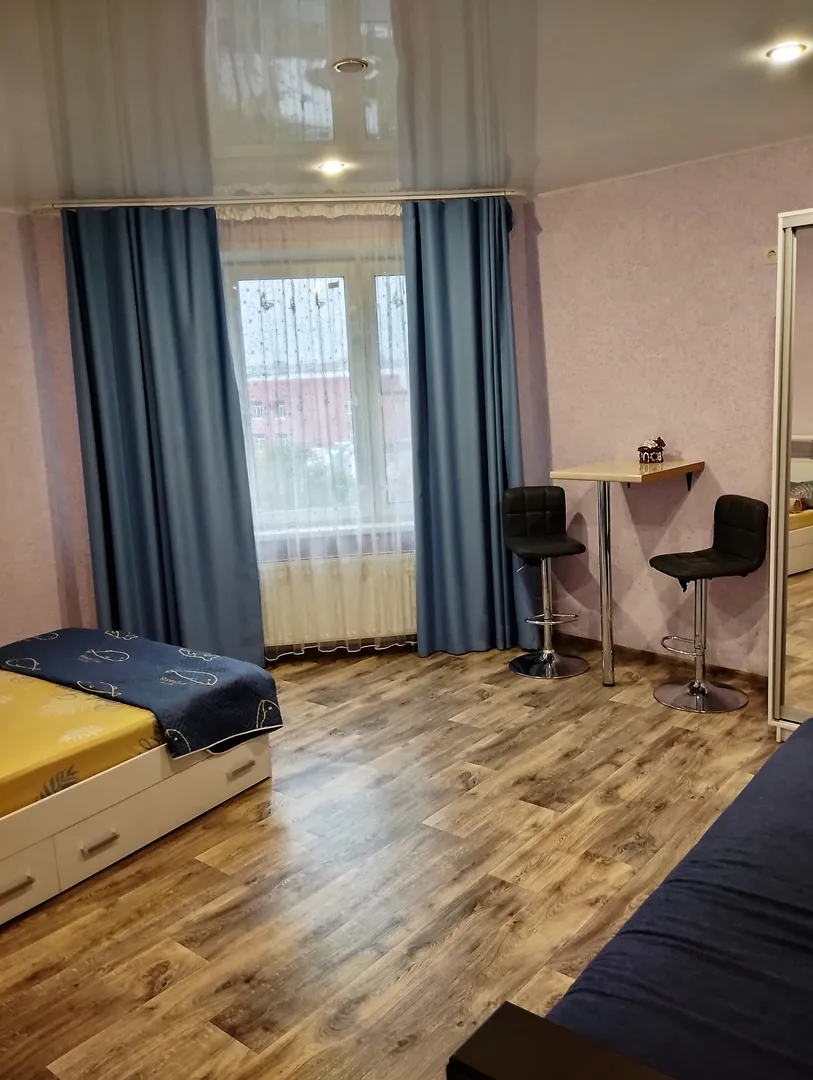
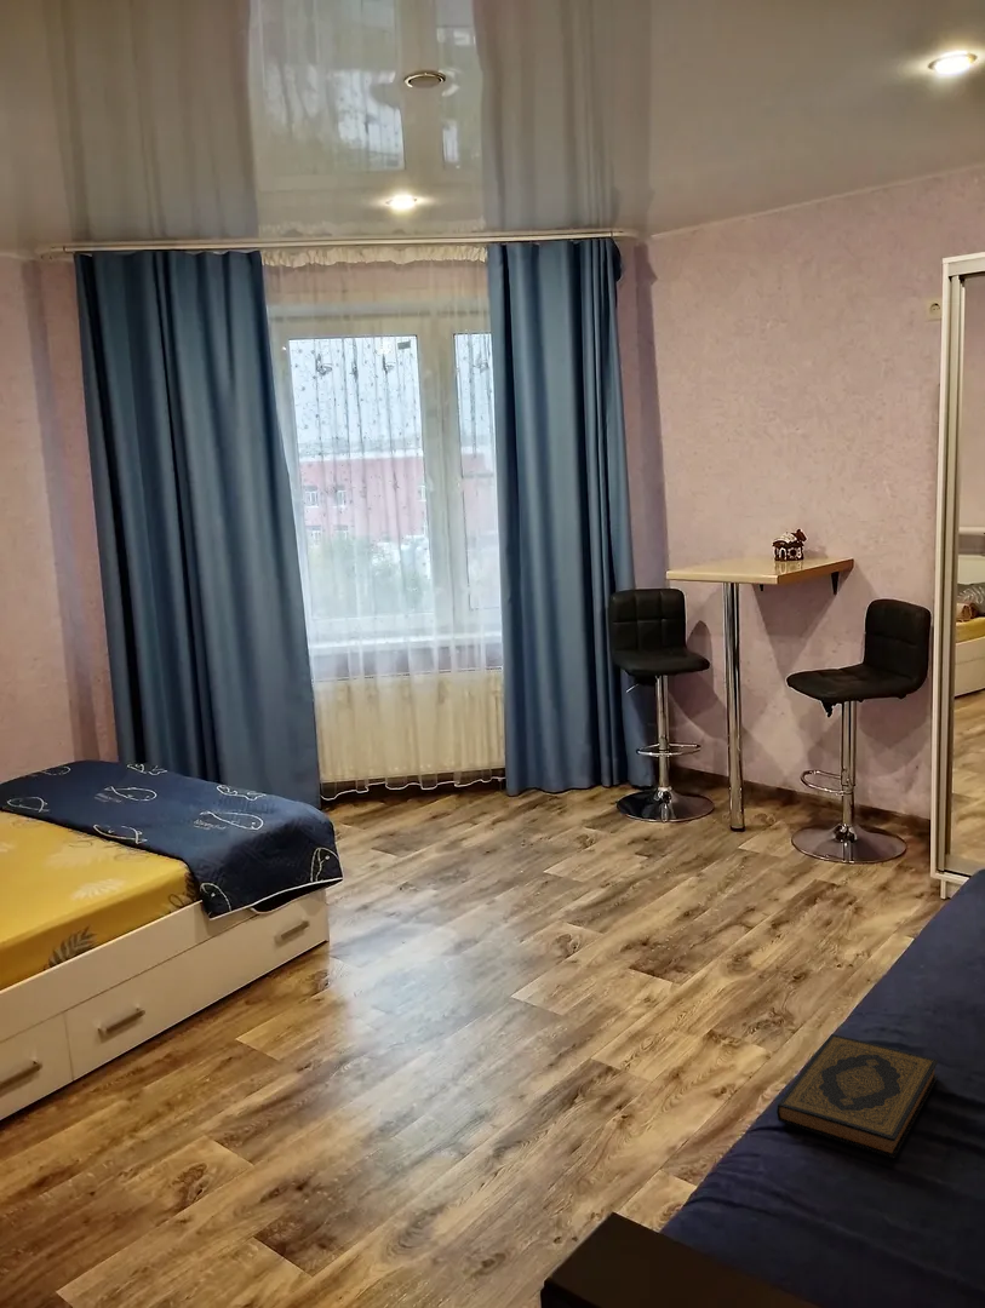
+ hardback book (859, 1089)
